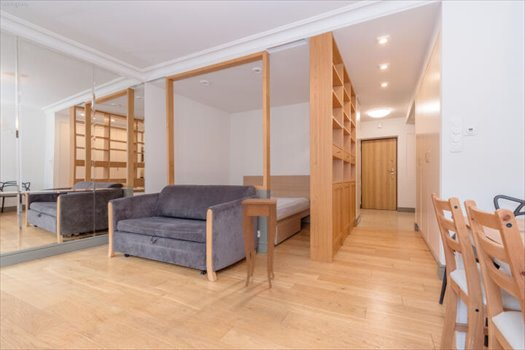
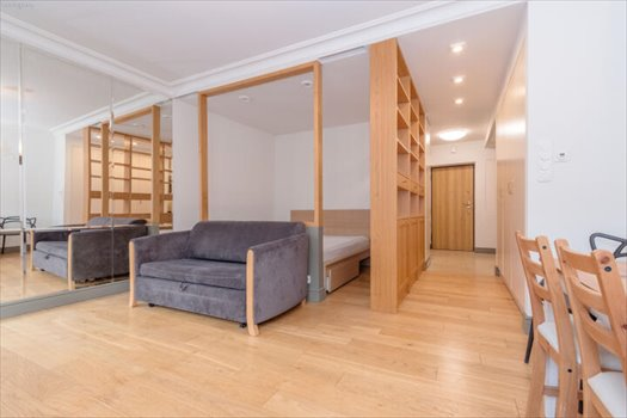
- side table (253, 240)
